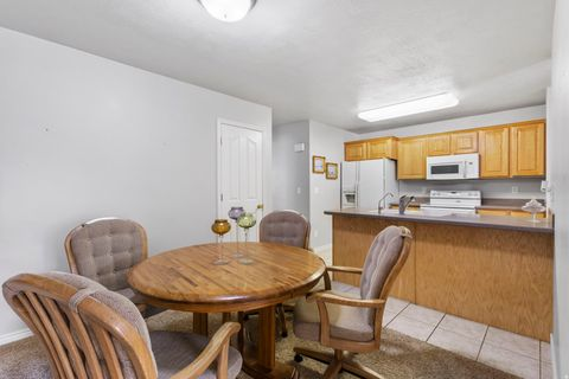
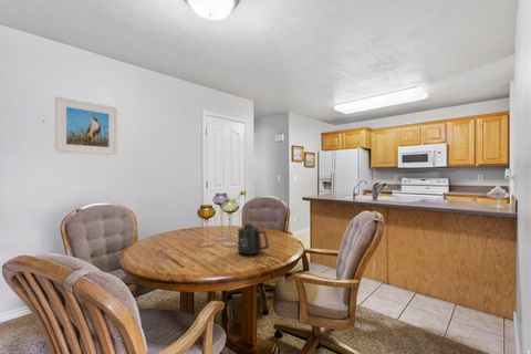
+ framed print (88, 127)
+ mug (252, 238)
